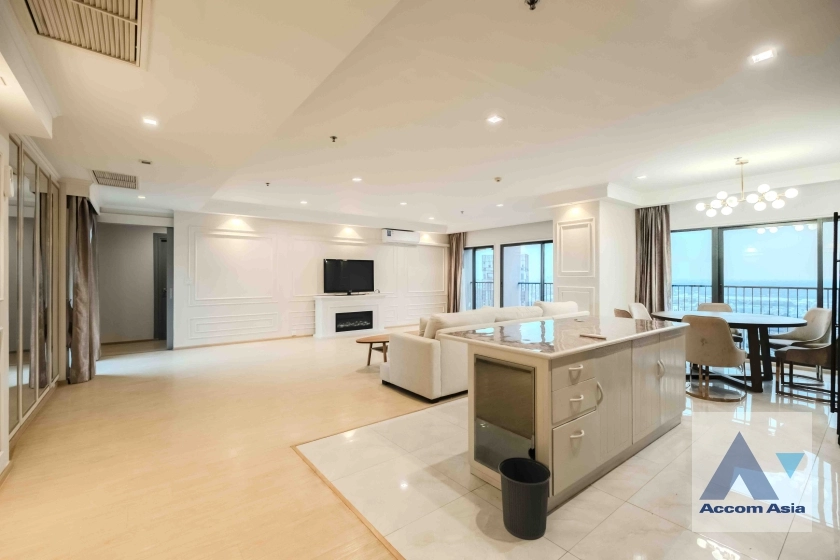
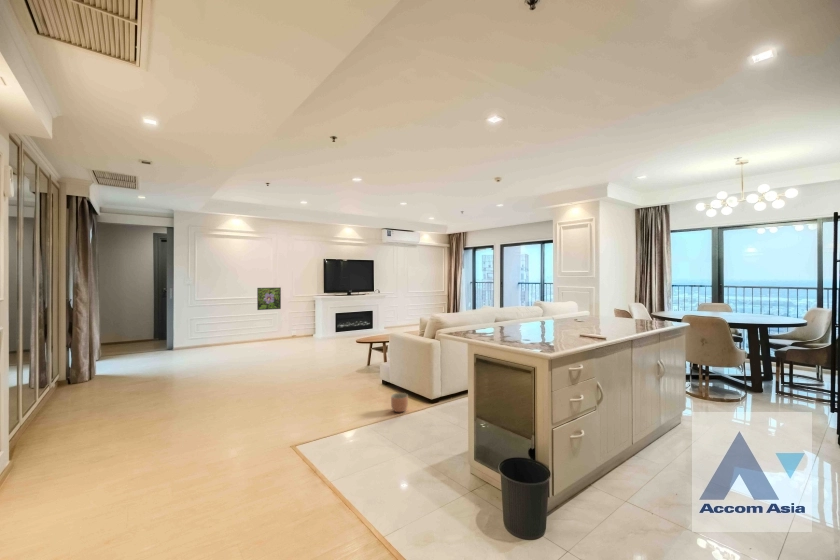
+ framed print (269, 298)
+ planter (399, 403)
